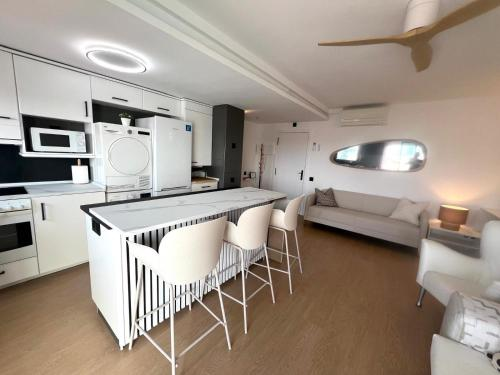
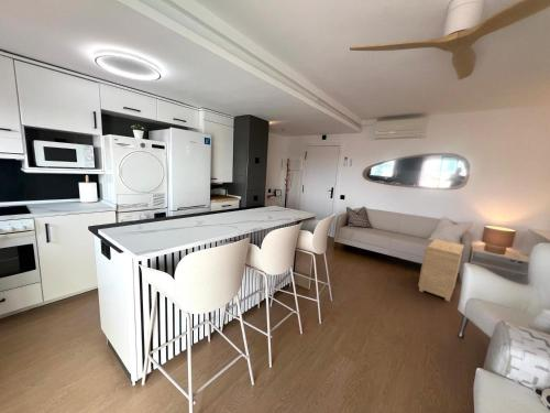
+ side table (439, 267)
